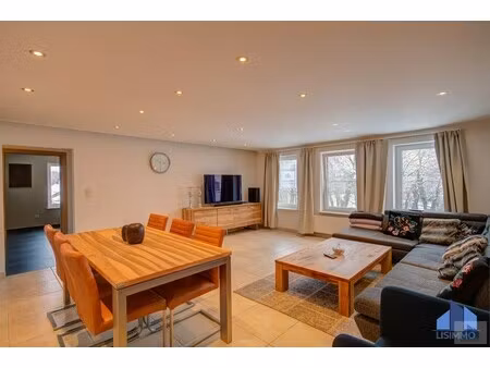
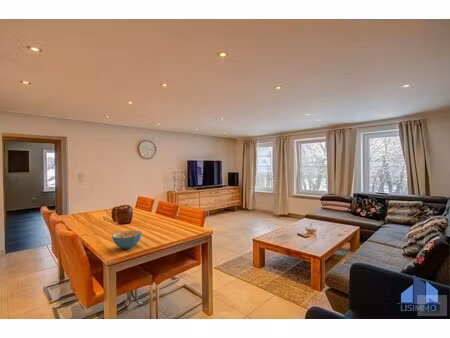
+ cereal bowl (127, 240)
